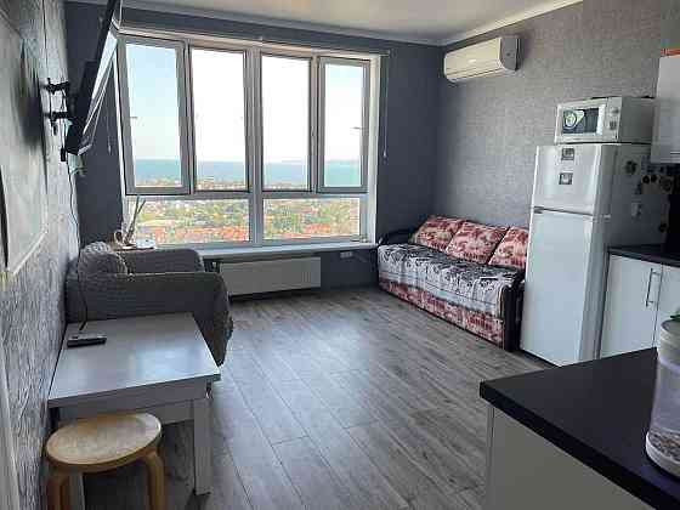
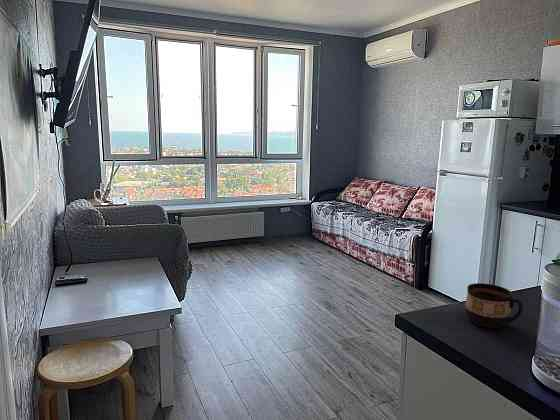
+ cup (489, 306)
